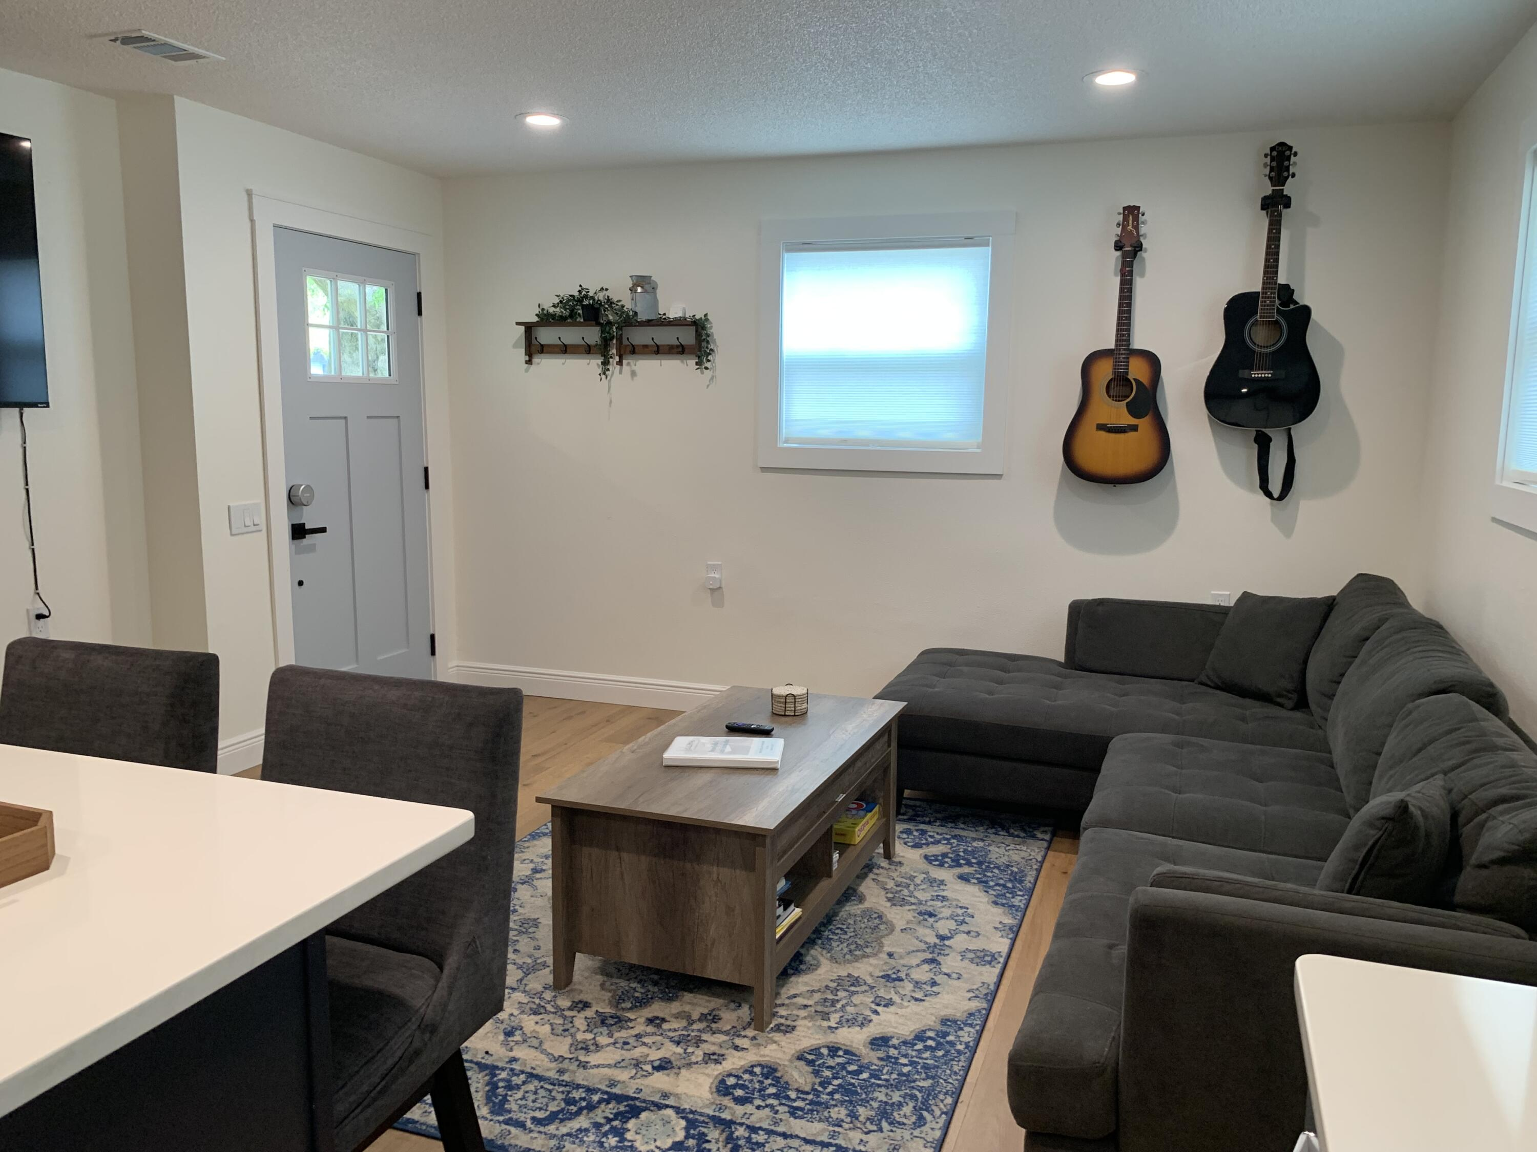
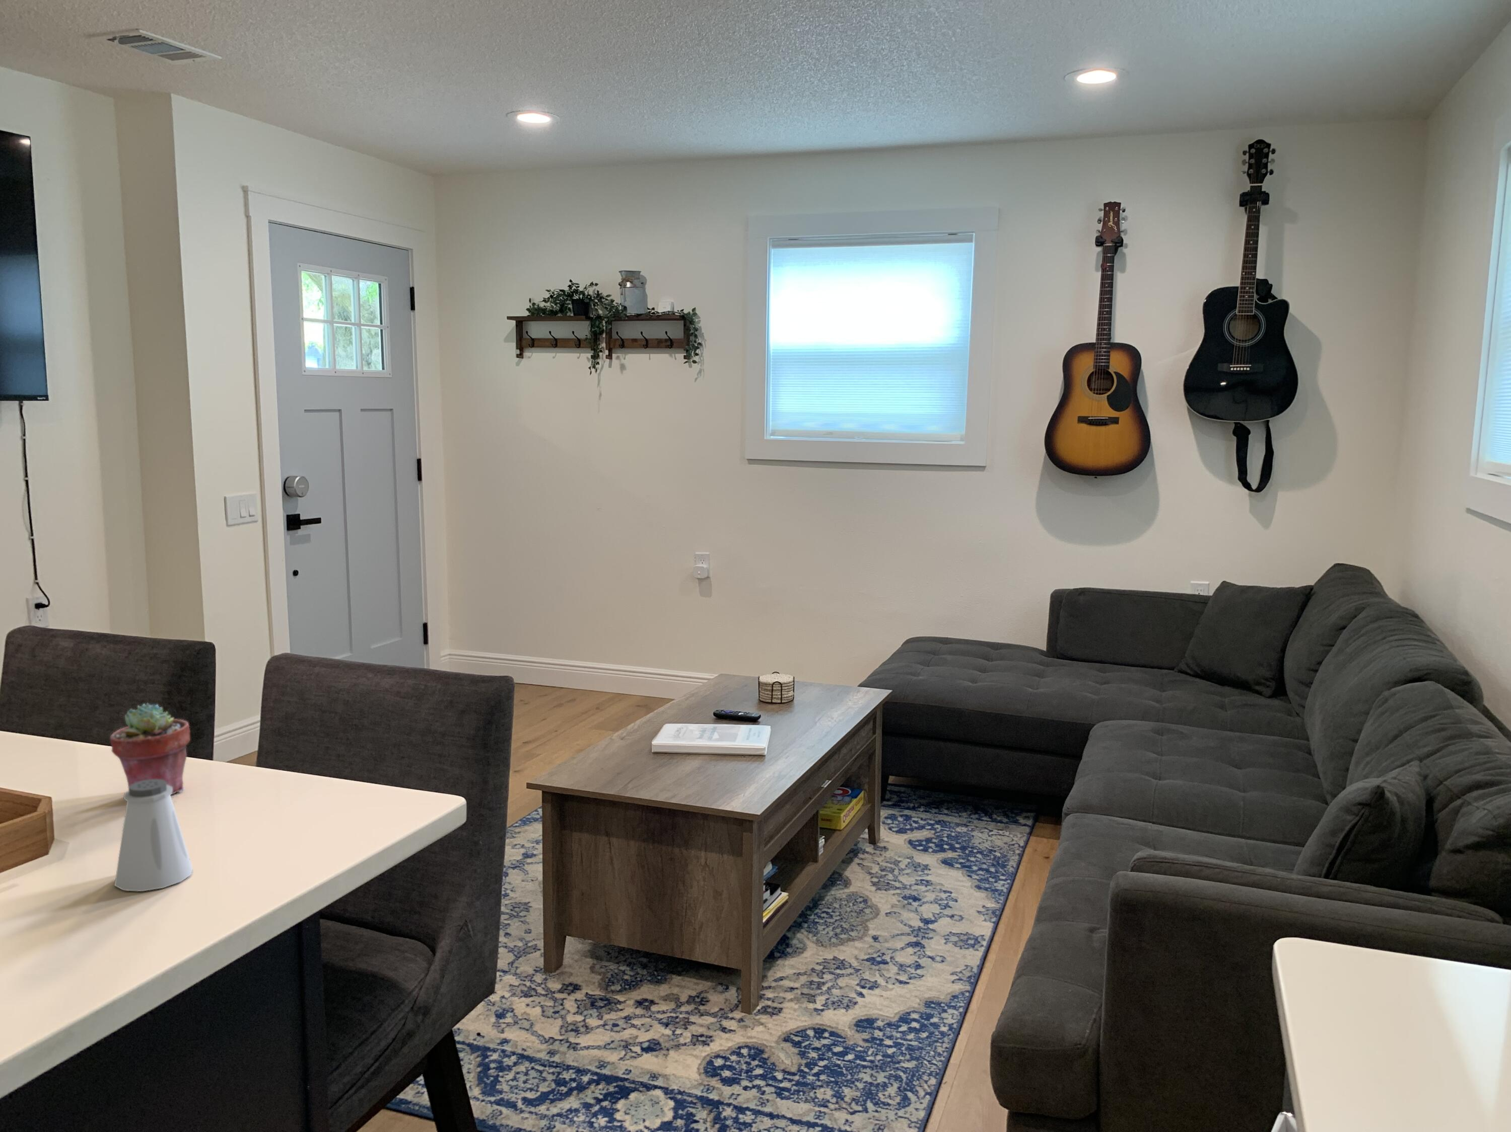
+ potted succulent (151, 747)
+ saltshaker (151, 831)
